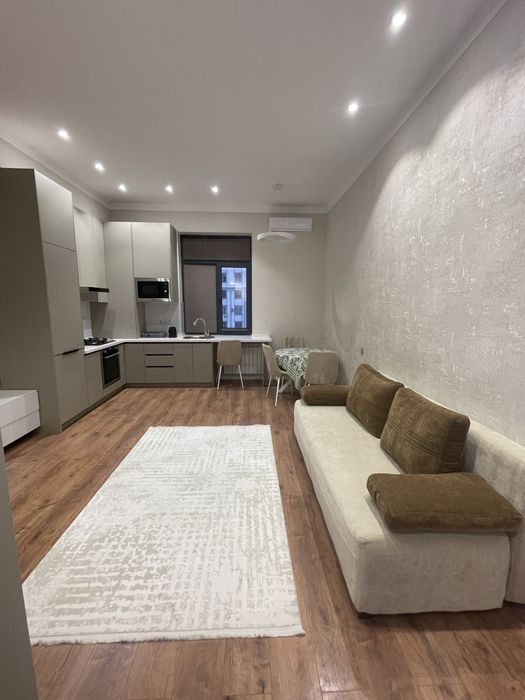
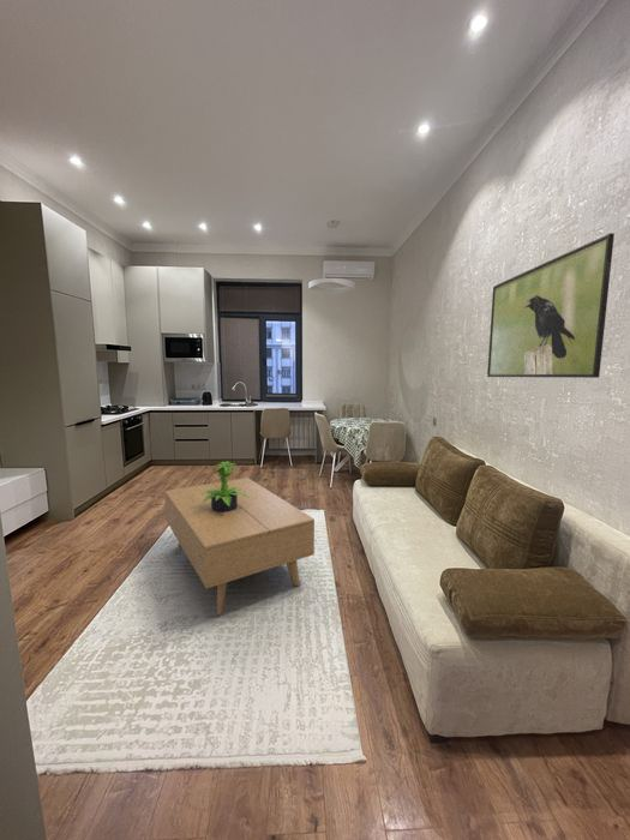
+ coffee table (233, 533)
+ potted plant (222, 484)
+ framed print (535, 322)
